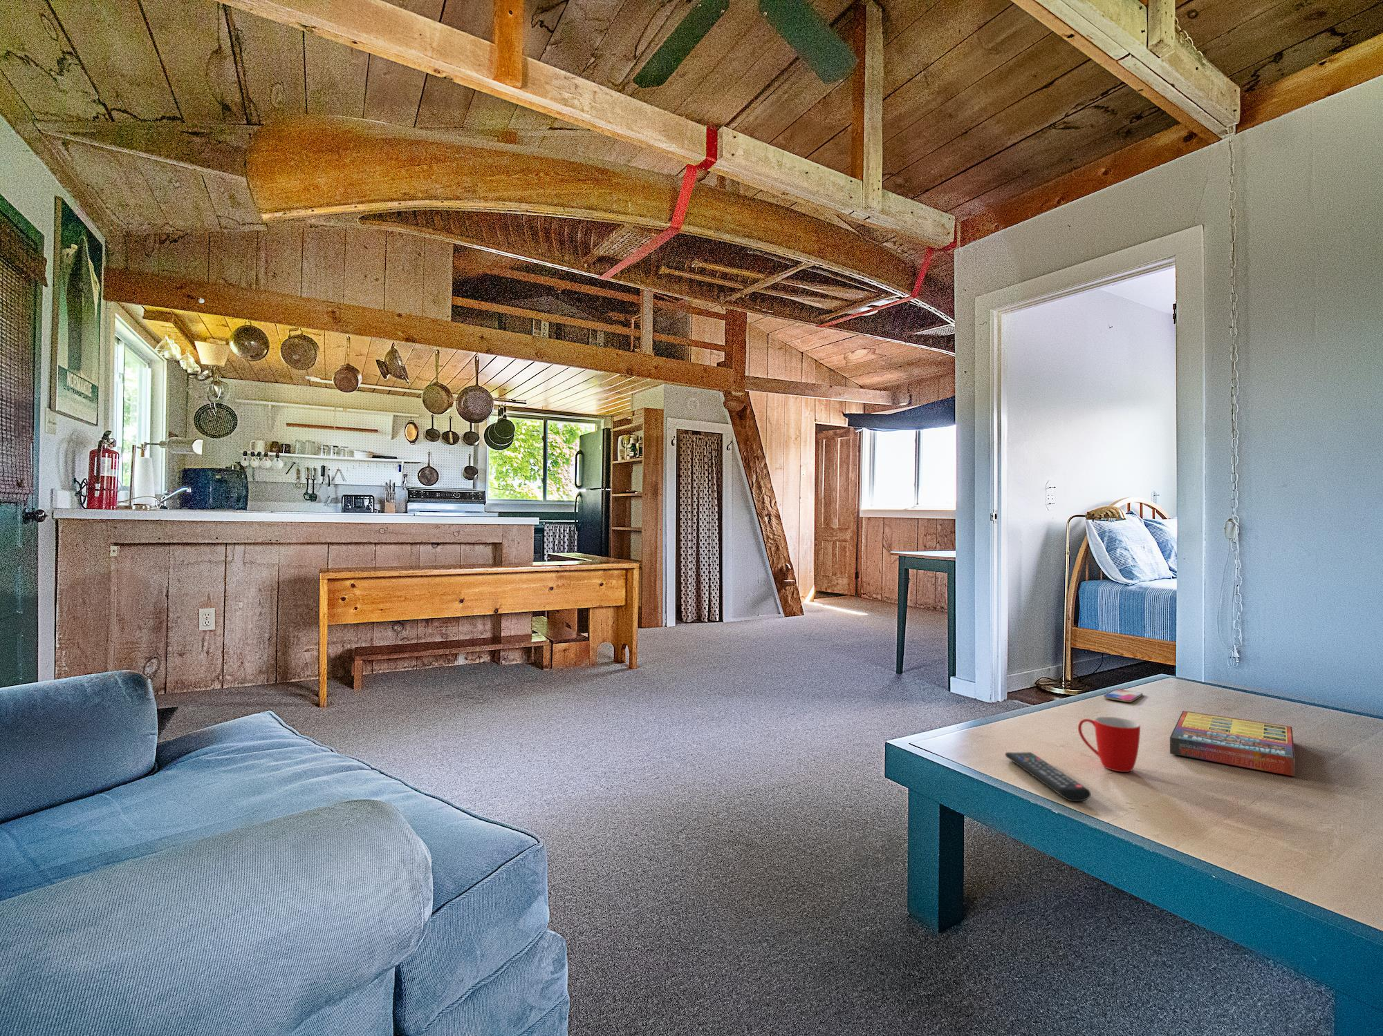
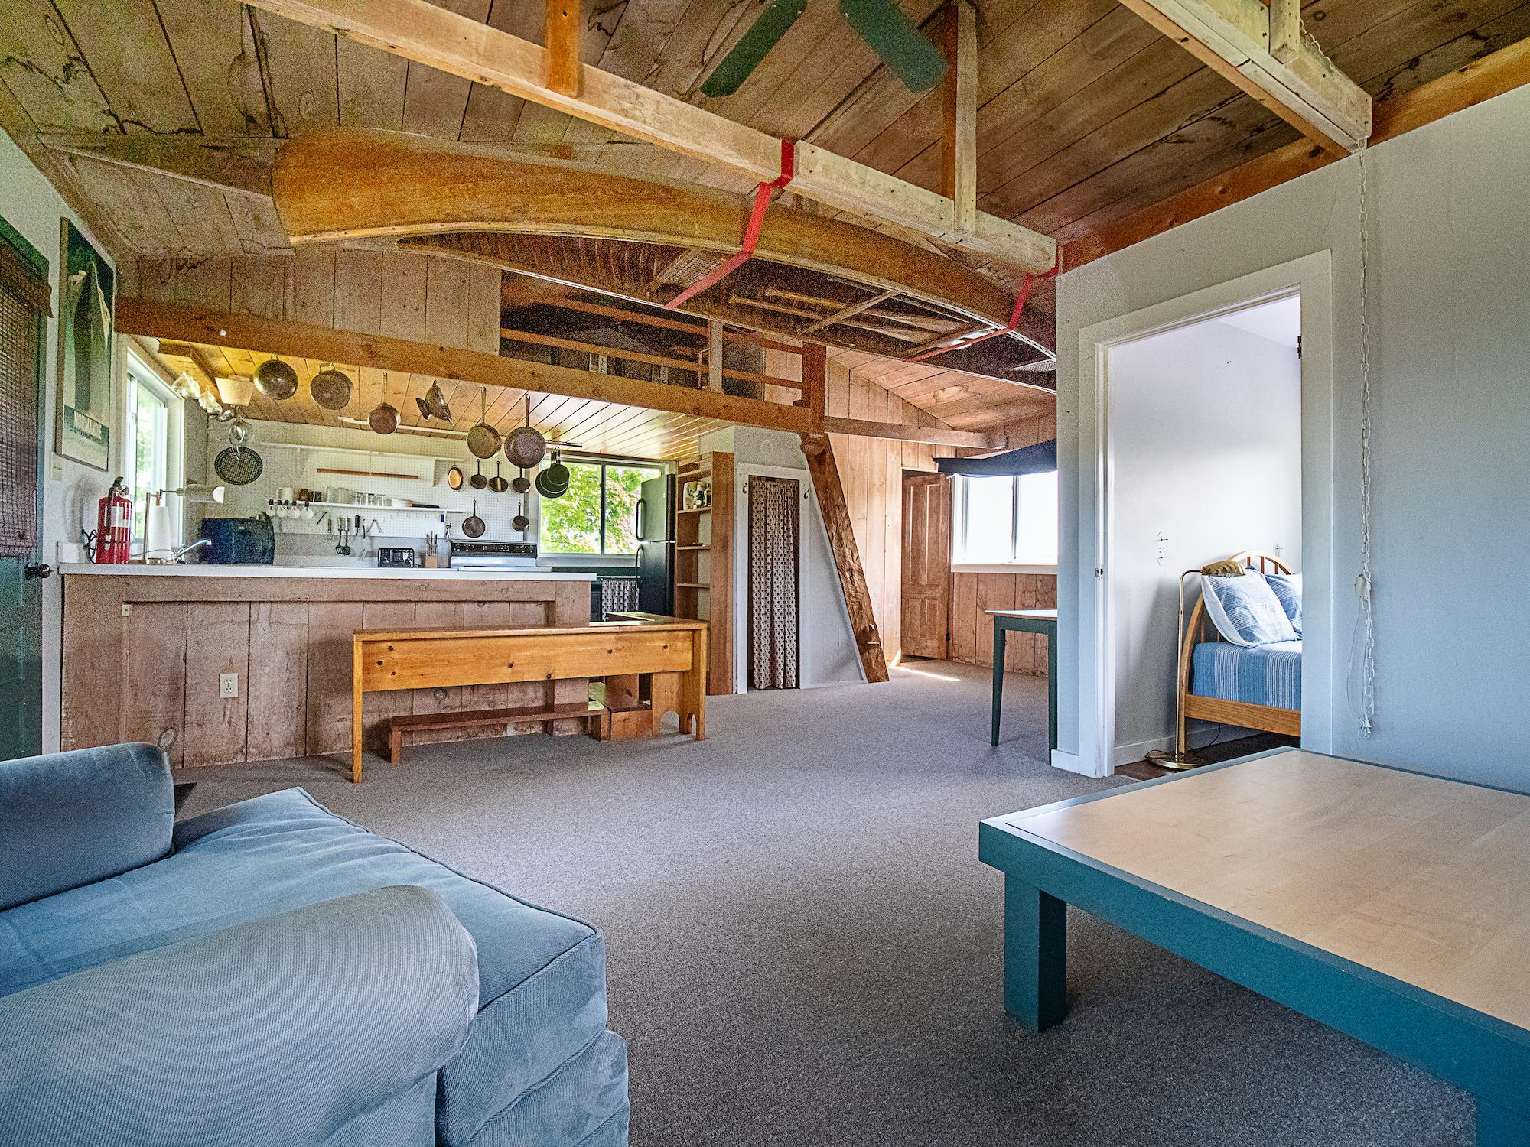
- mug (1107, 742)
- smartphone (1123, 695)
- remote control (1044, 774)
- game compilation box (1233, 740)
